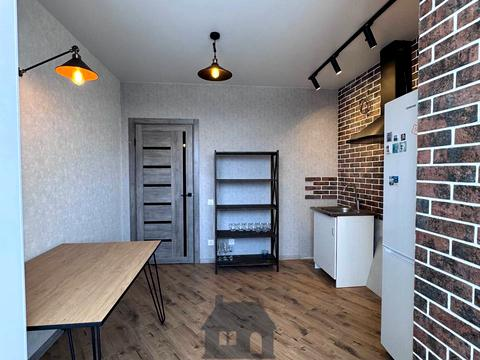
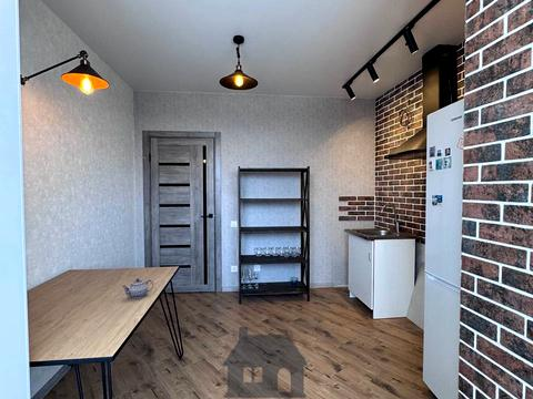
+ teapot (138, 287)
